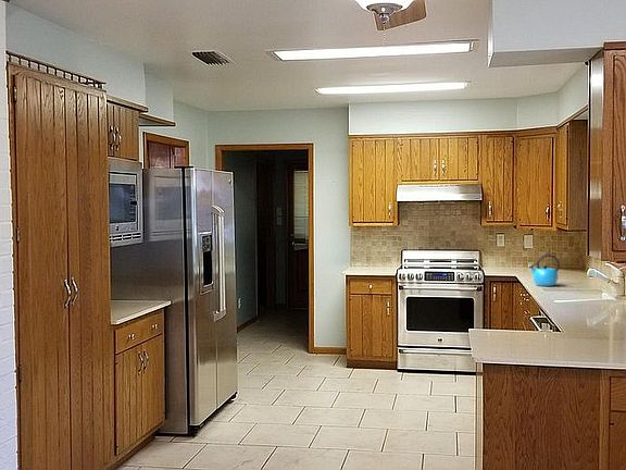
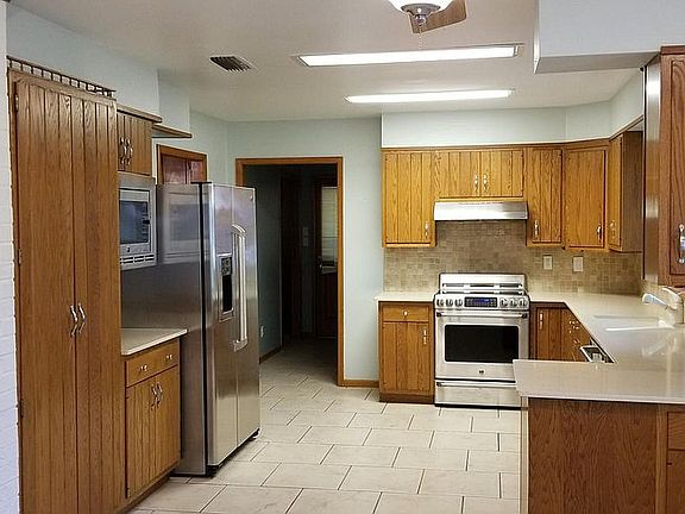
- kettle (543, 270)
